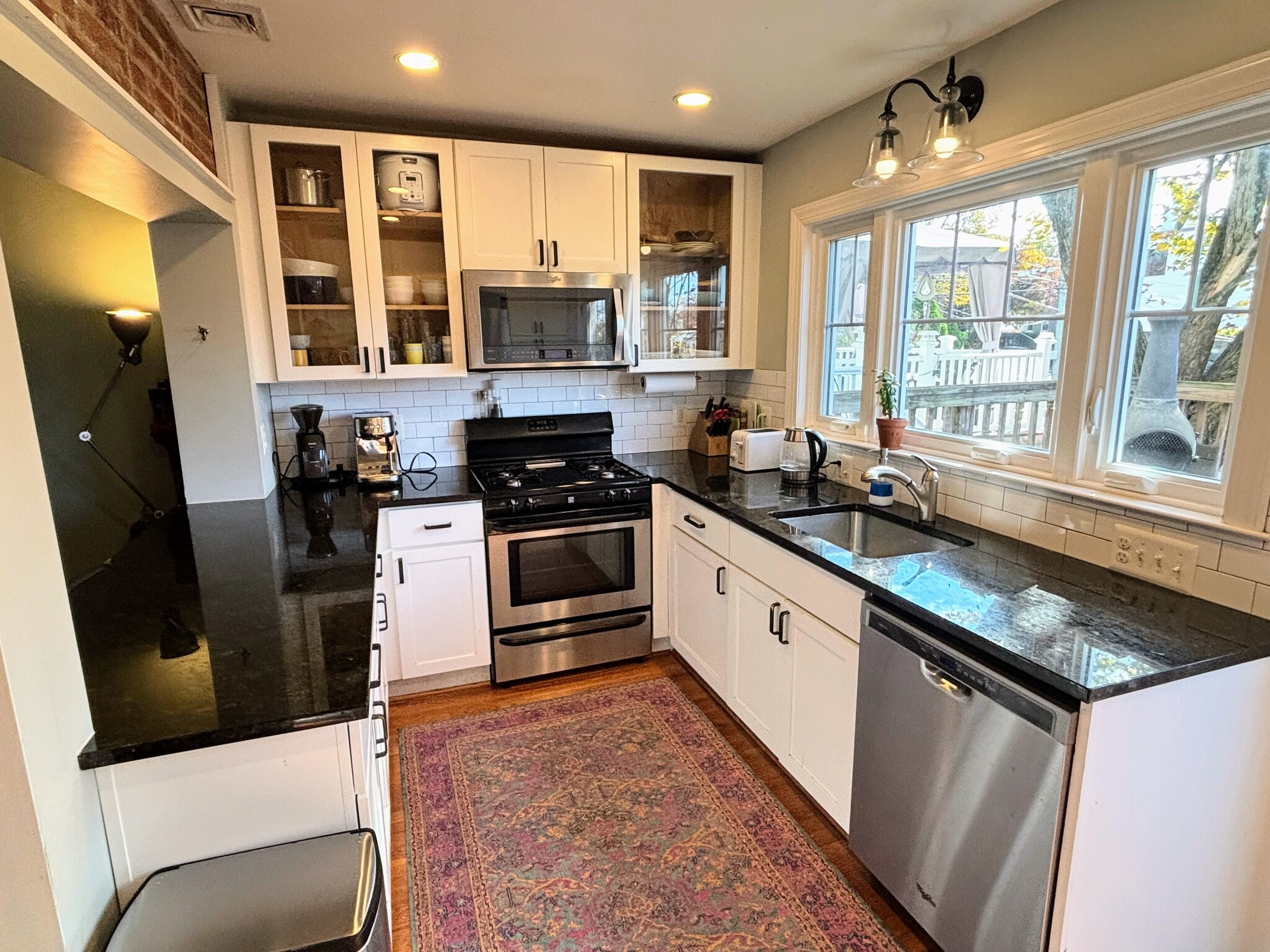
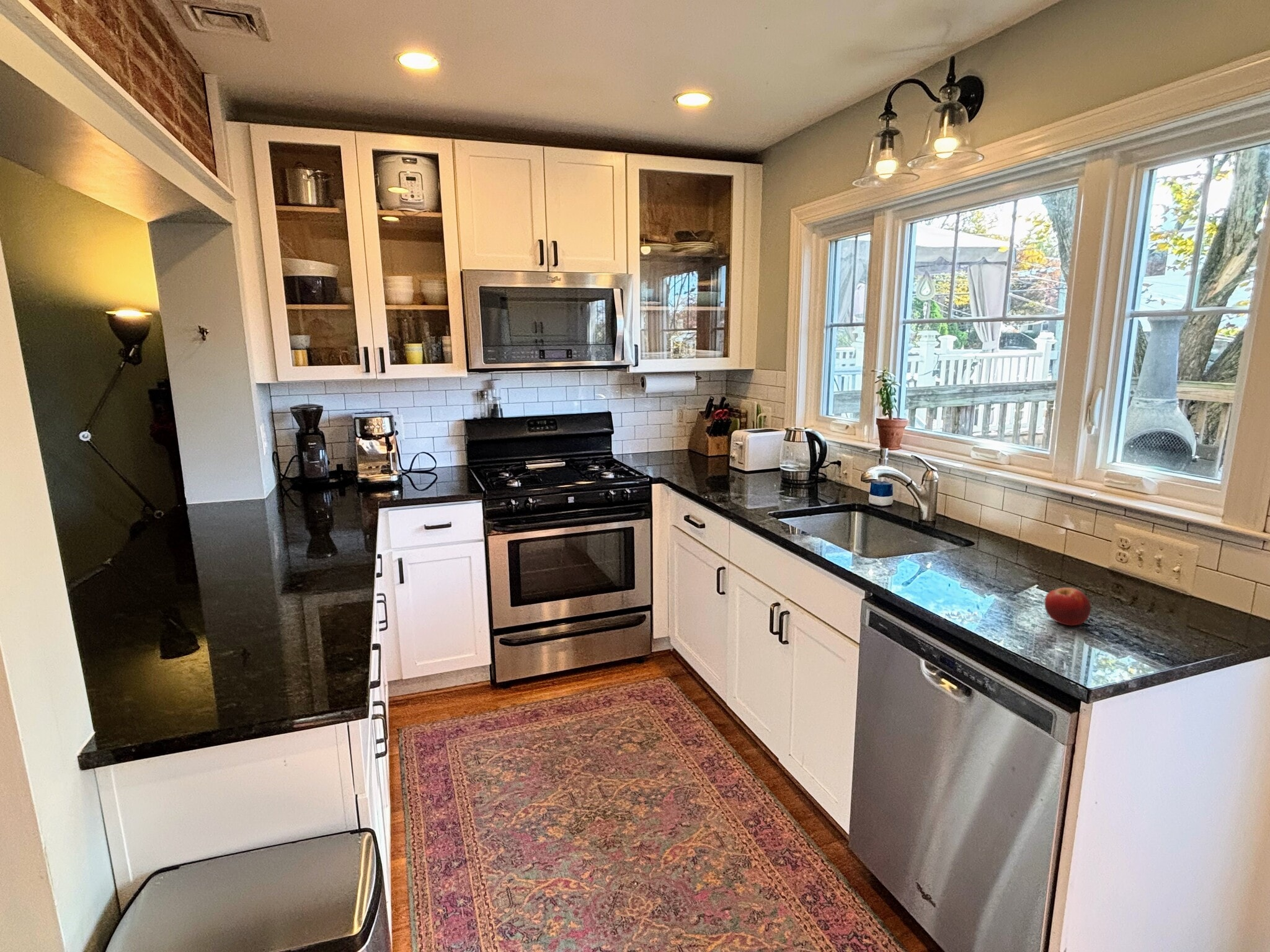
+ fruit (1067, 606)
